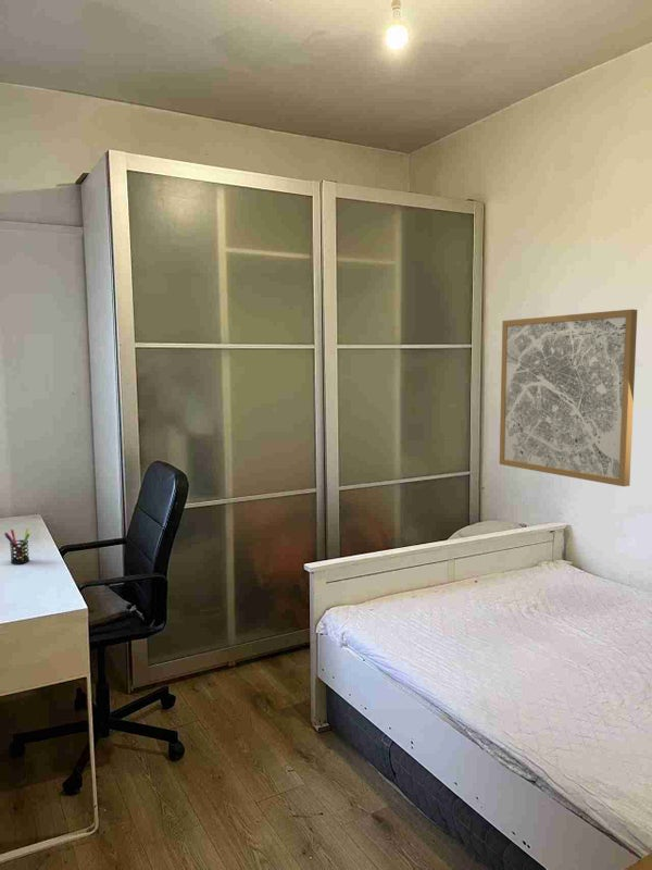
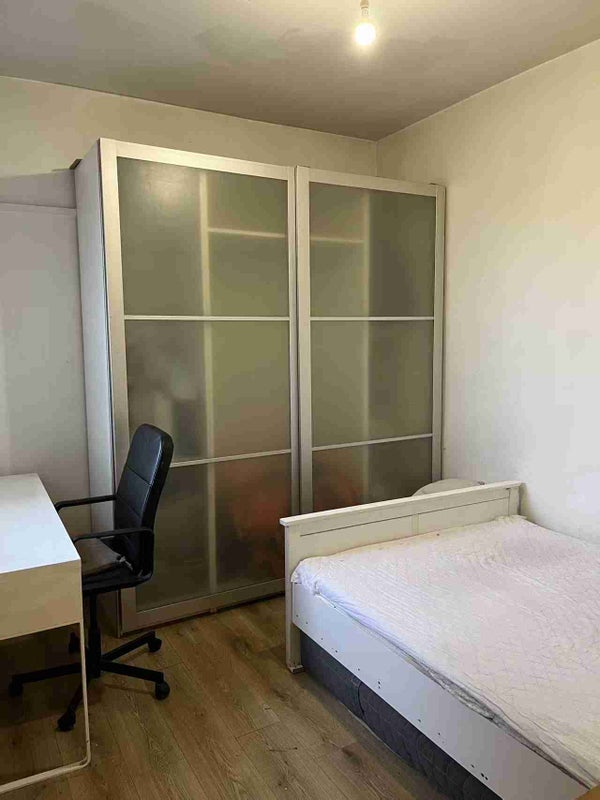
- wall art (560, 396)
- pen holder (20, 544)
